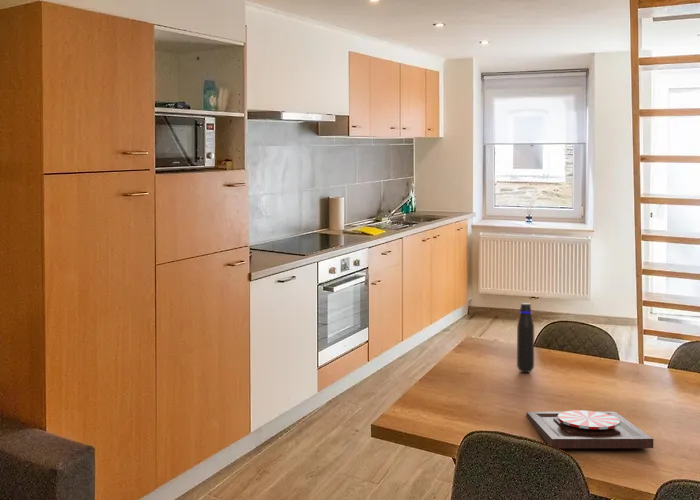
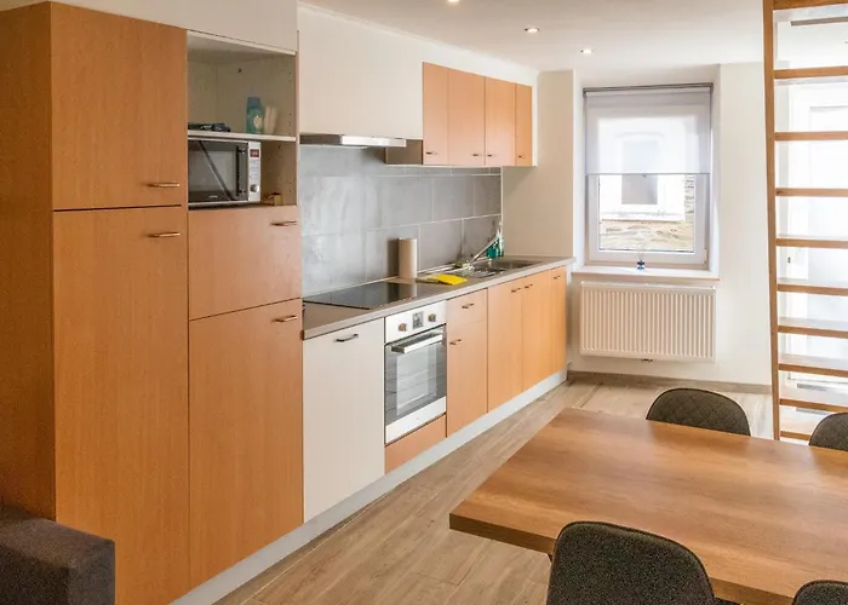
- plate (585, 425)
- water bottle (525, 337)
